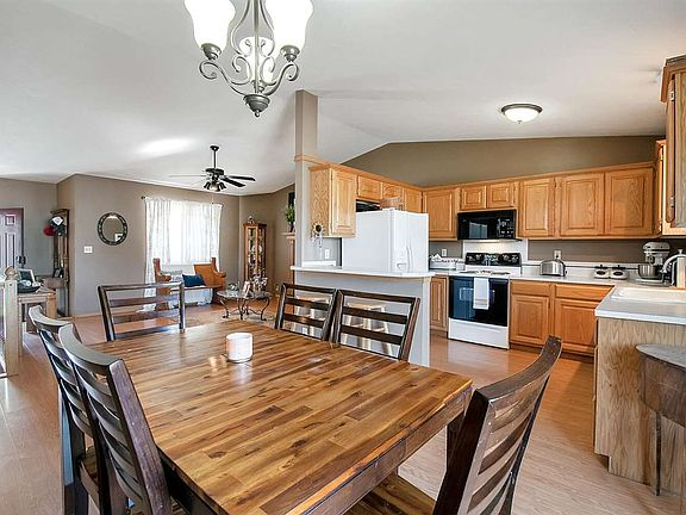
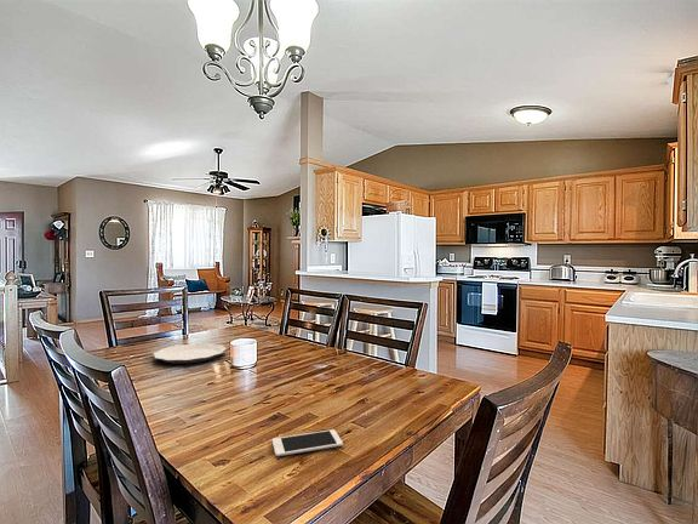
+ cell phone (307, 442)
+ plate (190, 353)
